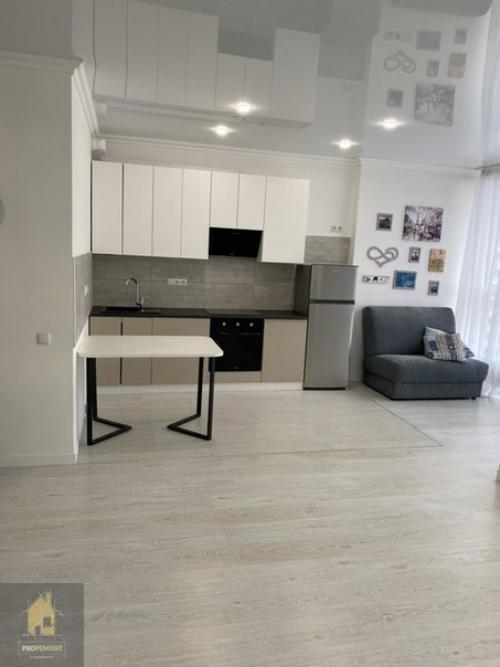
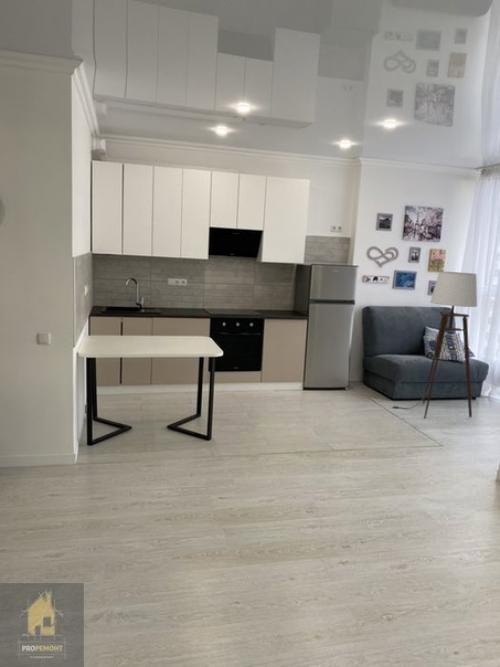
+ floor lamp (437, 343)
